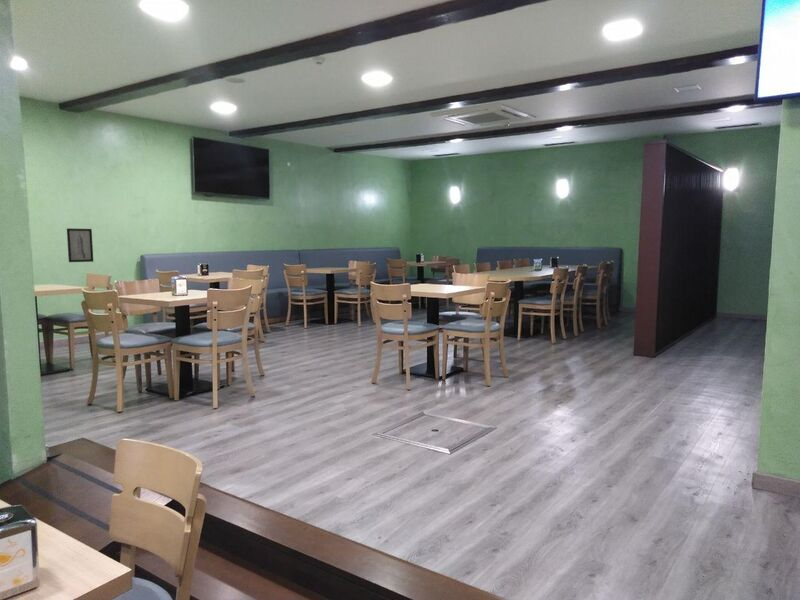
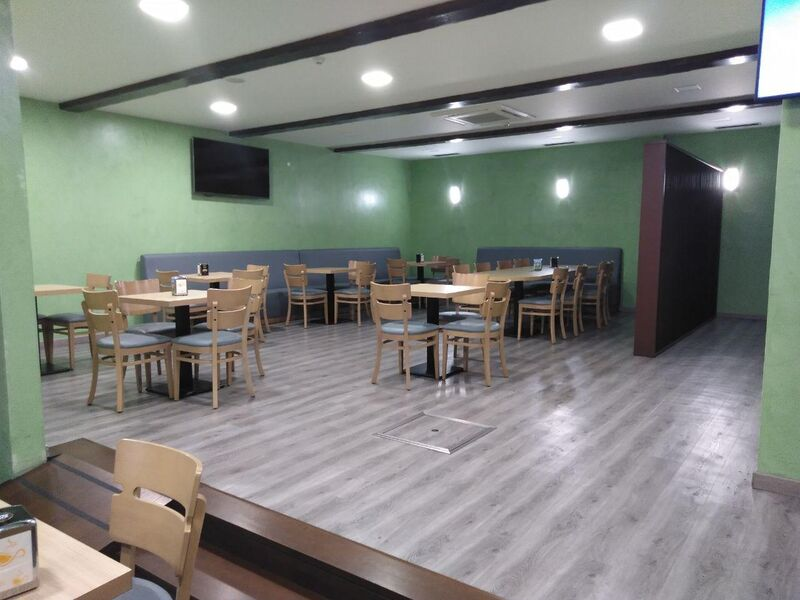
- wall art (80, 245)
